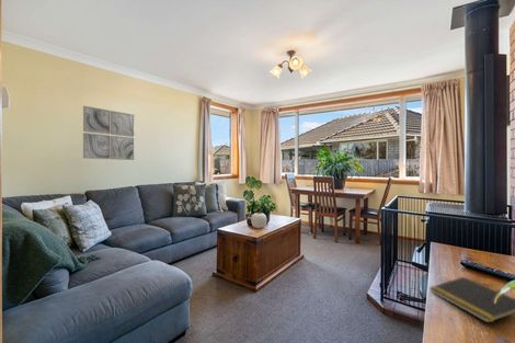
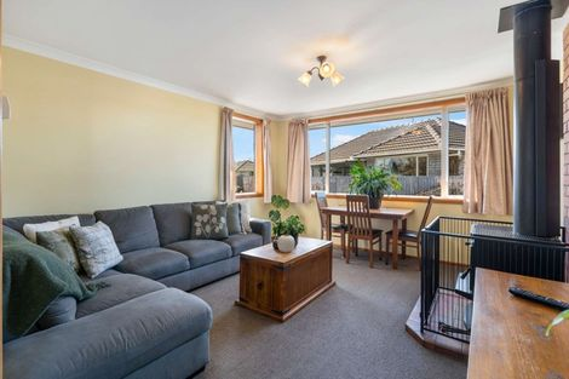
- notepad (473, 296)
- wall art (111, 134)
